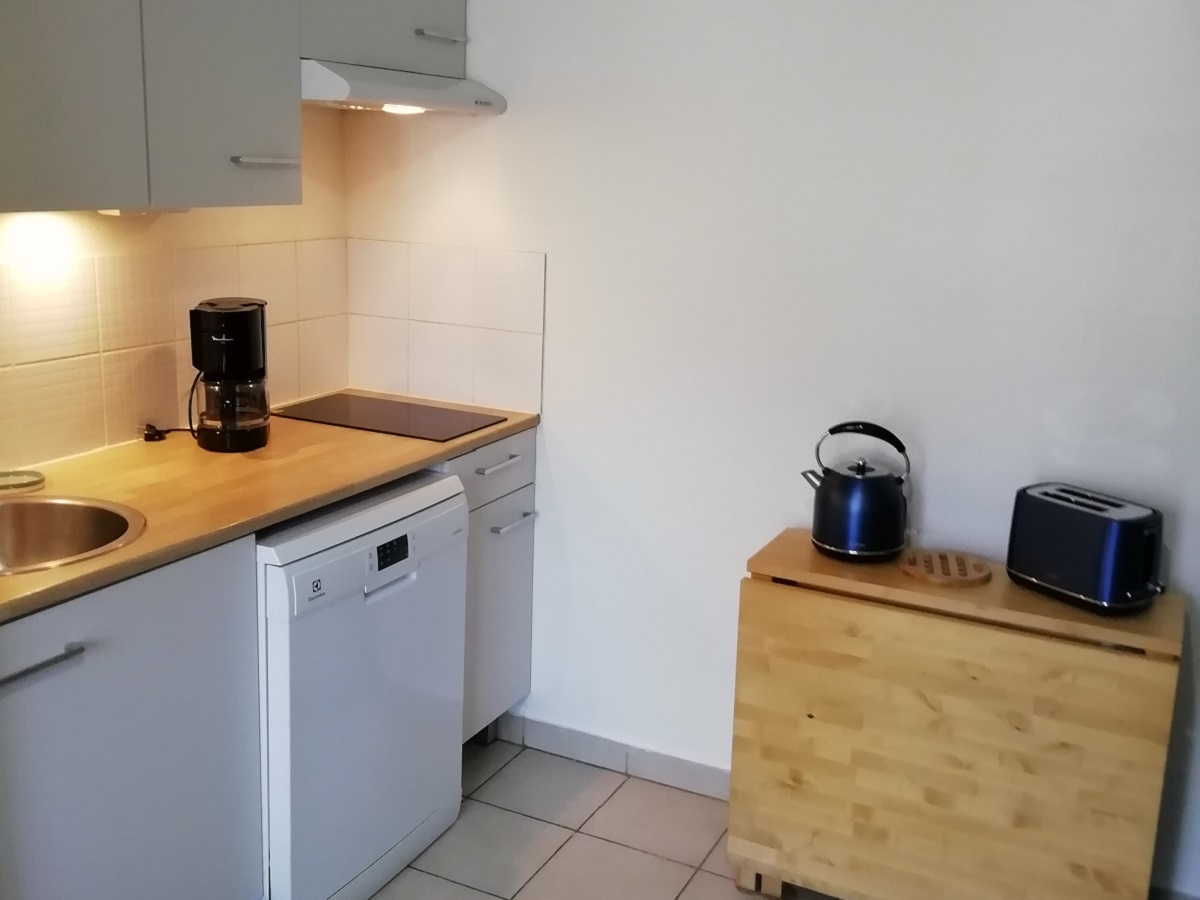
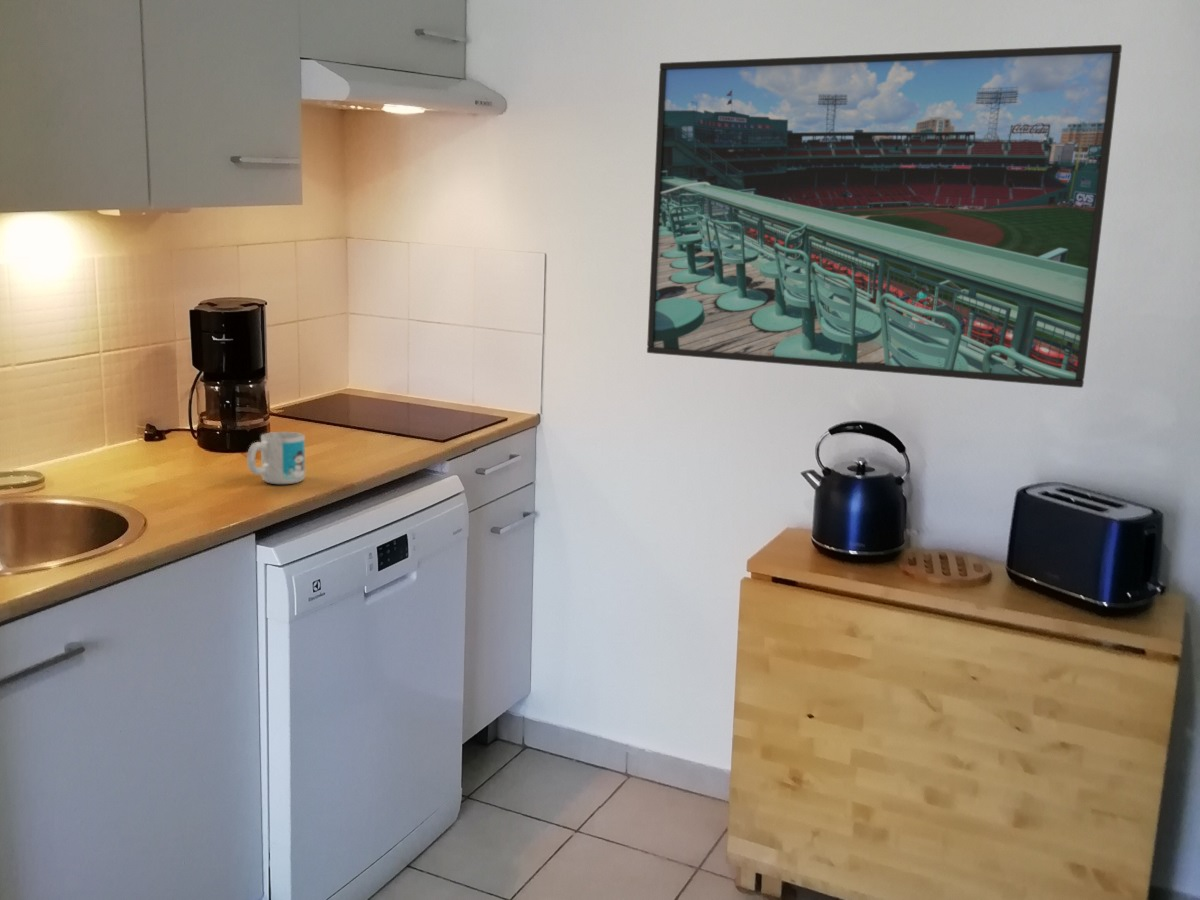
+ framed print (859, 215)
+ mug (276, 459)
